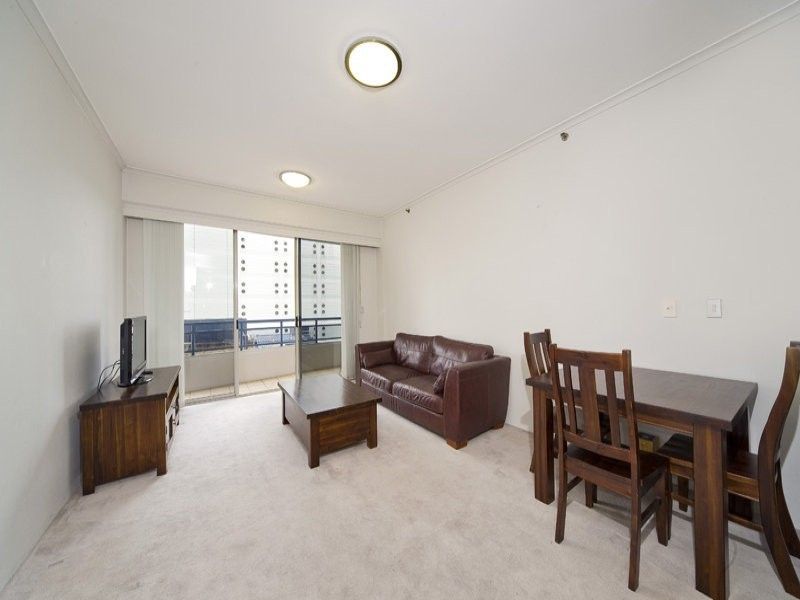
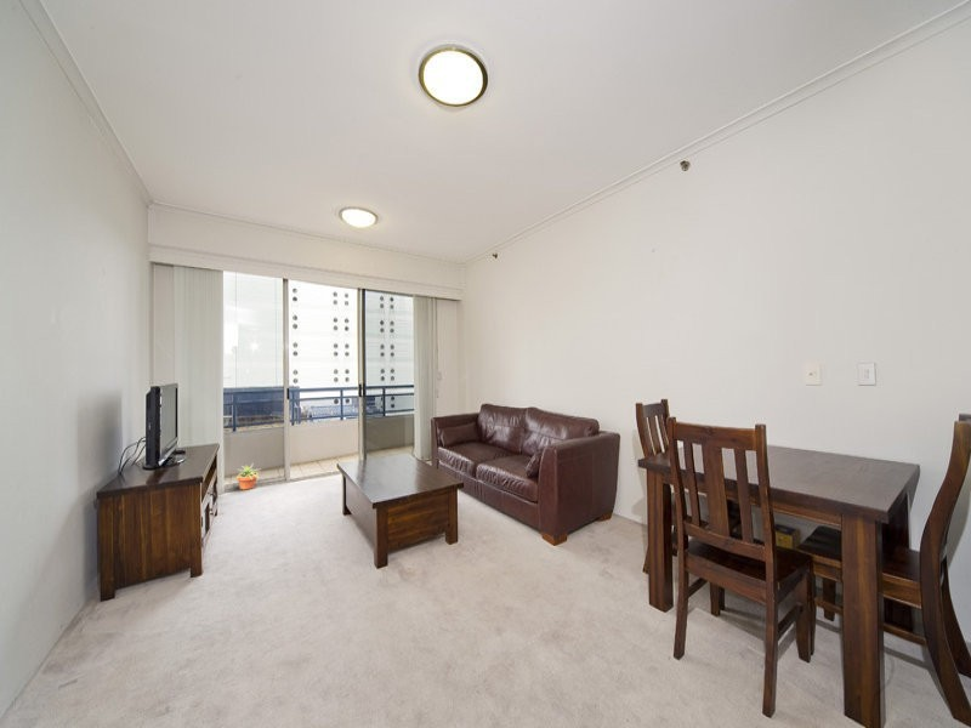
+ potted plant (248, 476)
